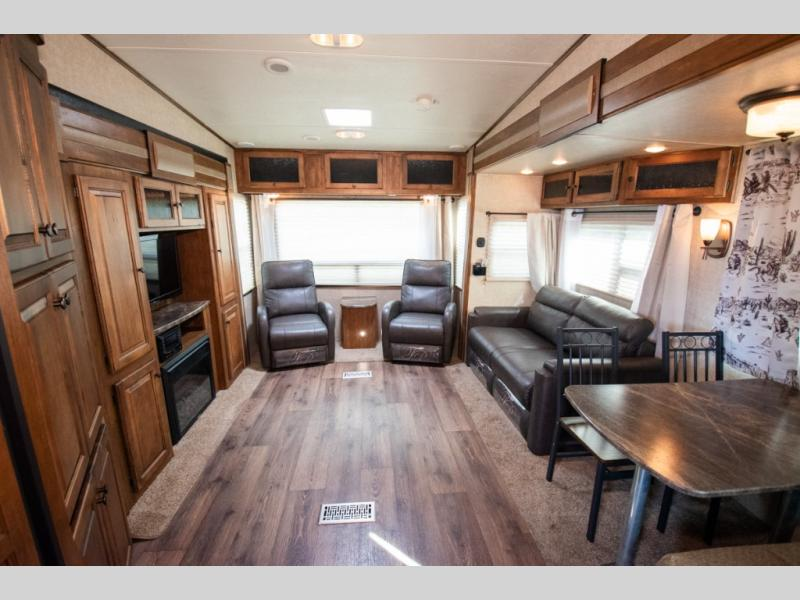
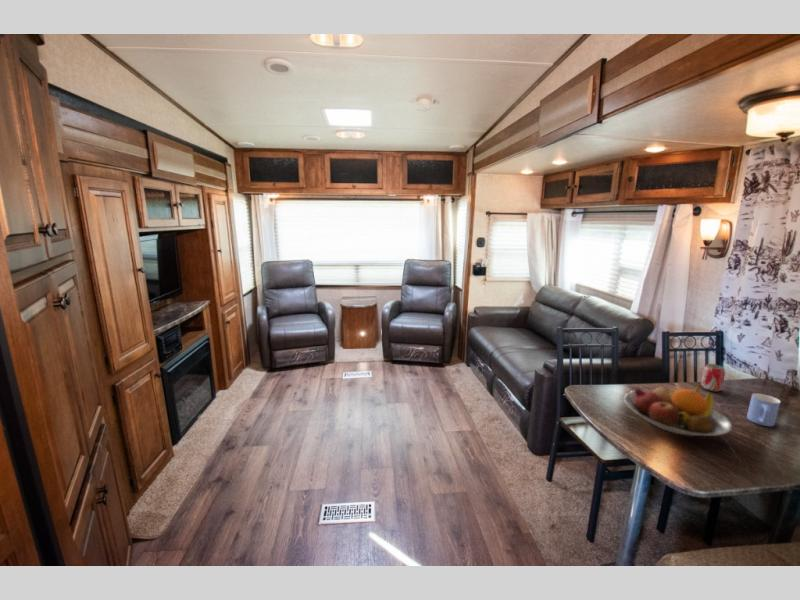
+ beverage can (713, 377)
+ mug (762, 411)
+ fruit bowl (674, 406)
